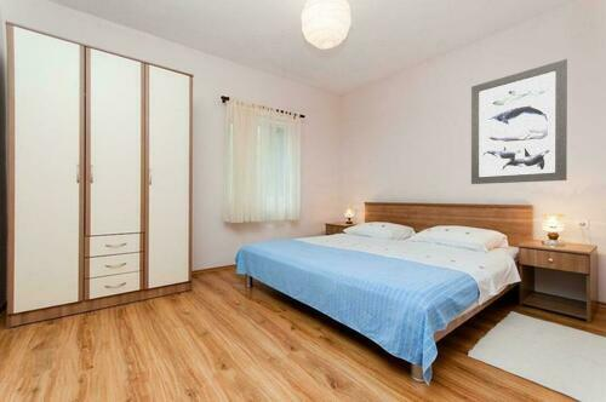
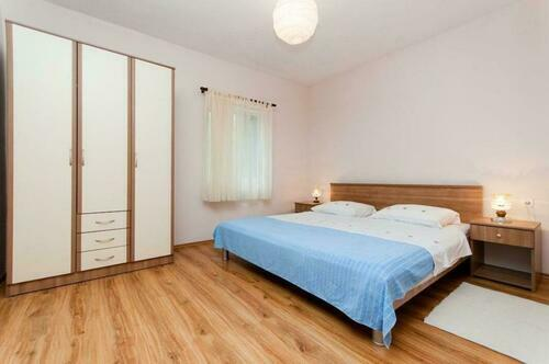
- wall art (514, 128)
